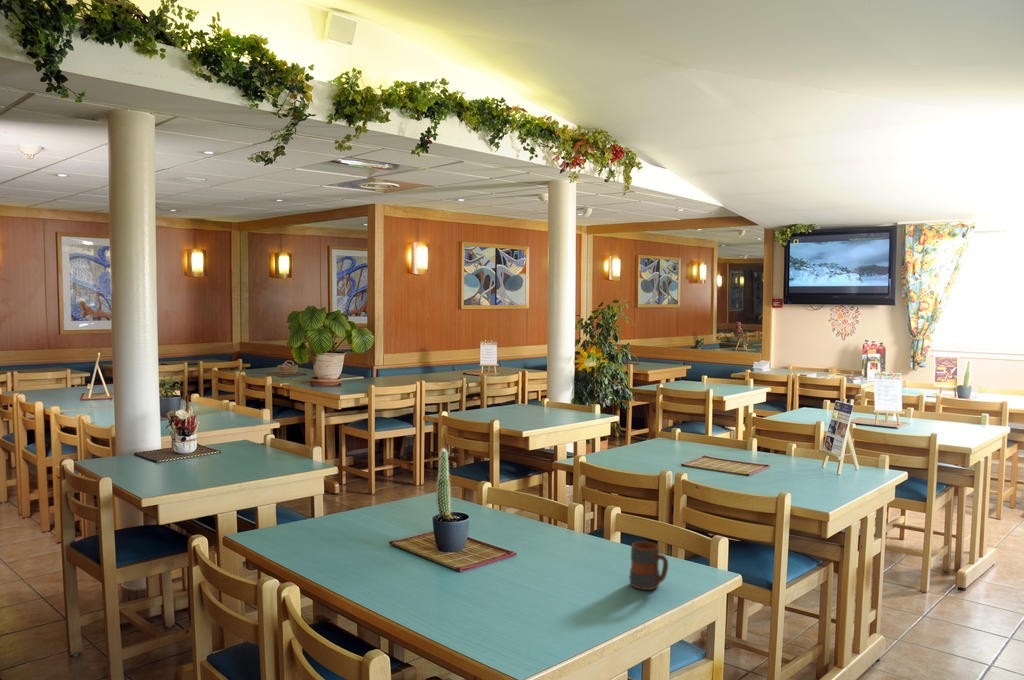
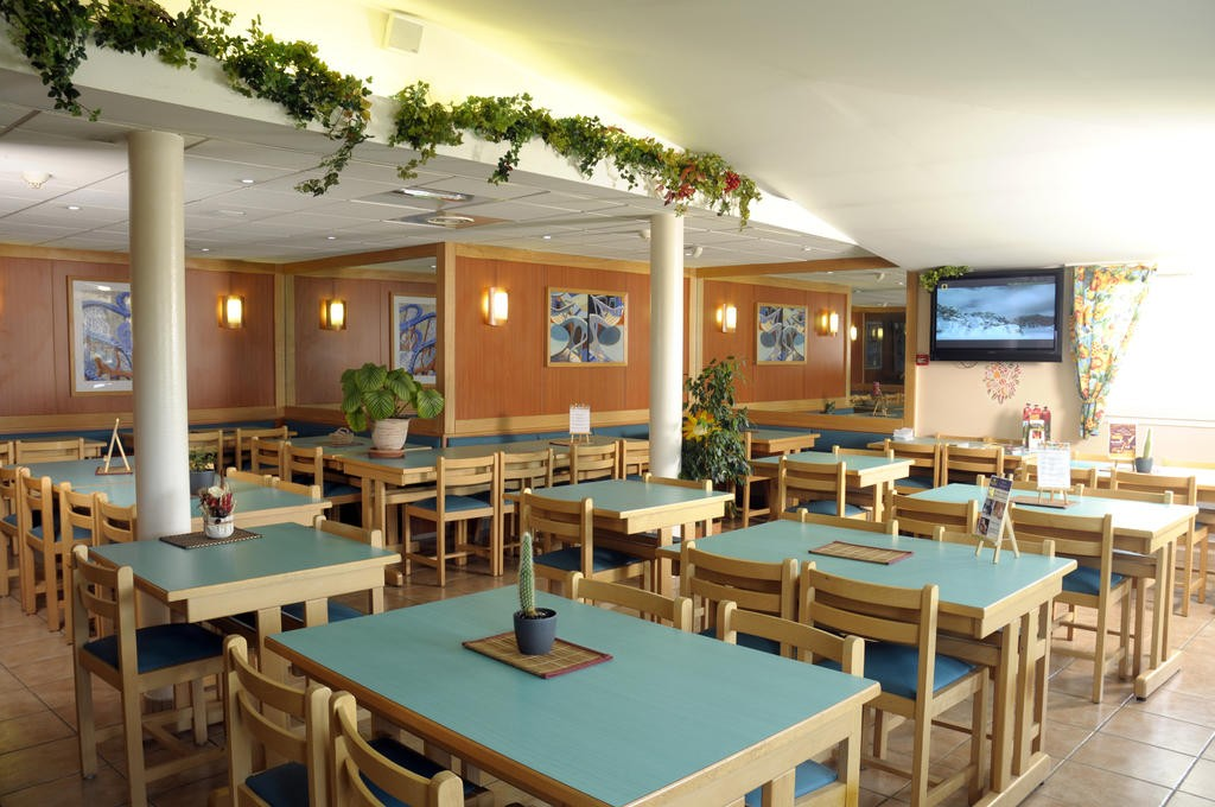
- mug (649, 566)
